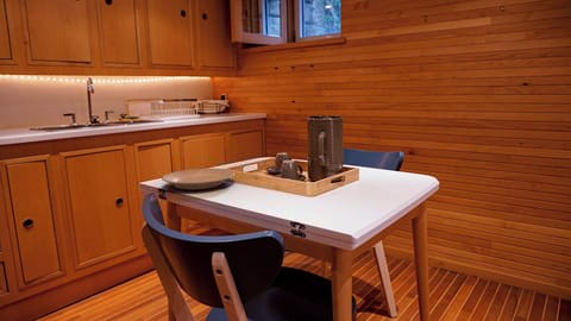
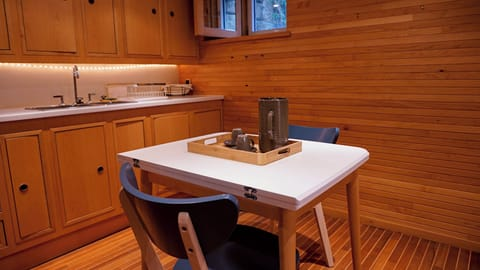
- plate (199, 178)
